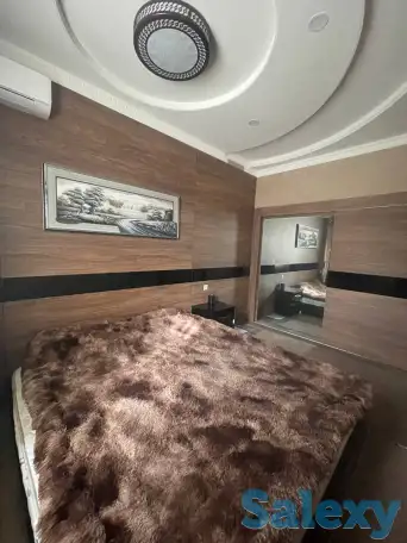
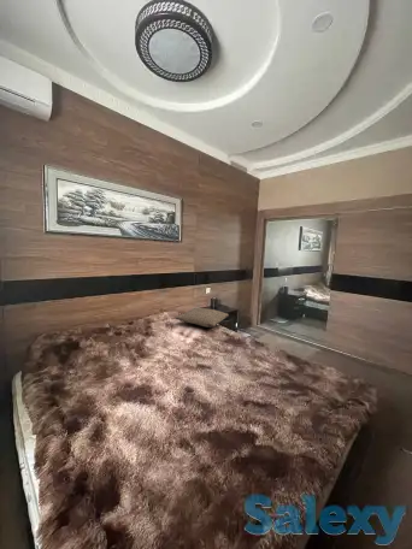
+ pillow (202, 317)
